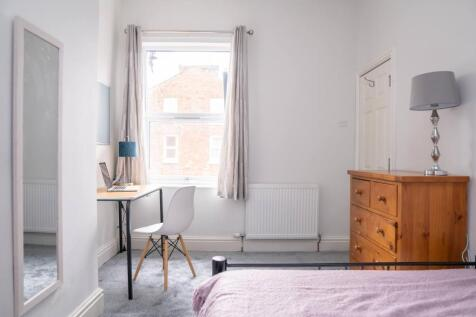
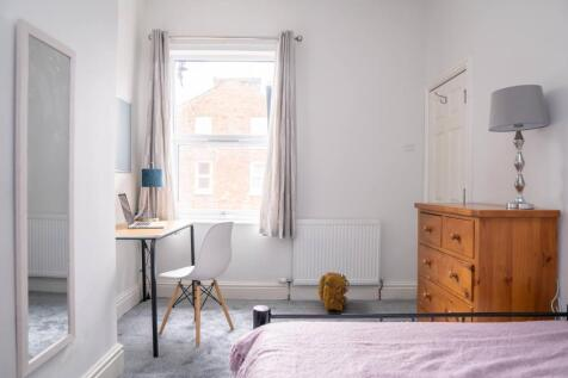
+ backpack (334, 291)
